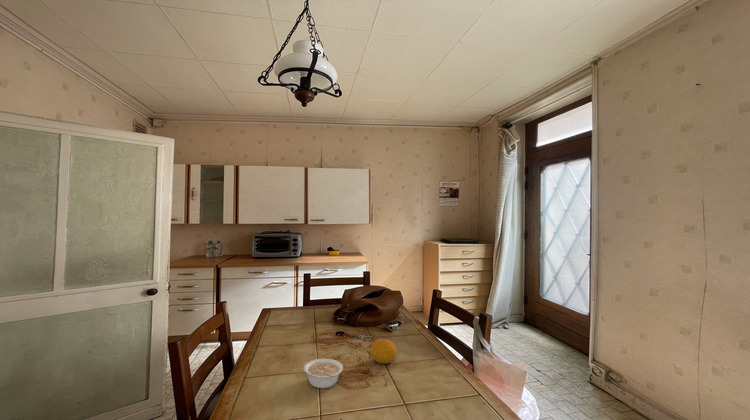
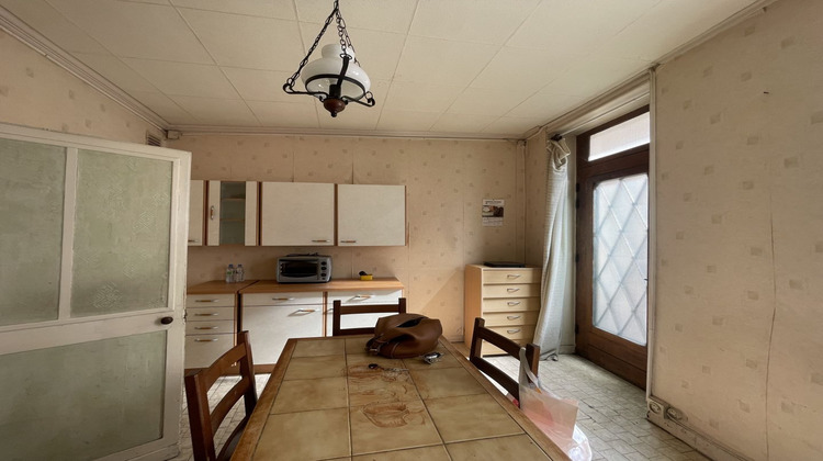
- legume (324, 373)
- fruit (383, 350)
